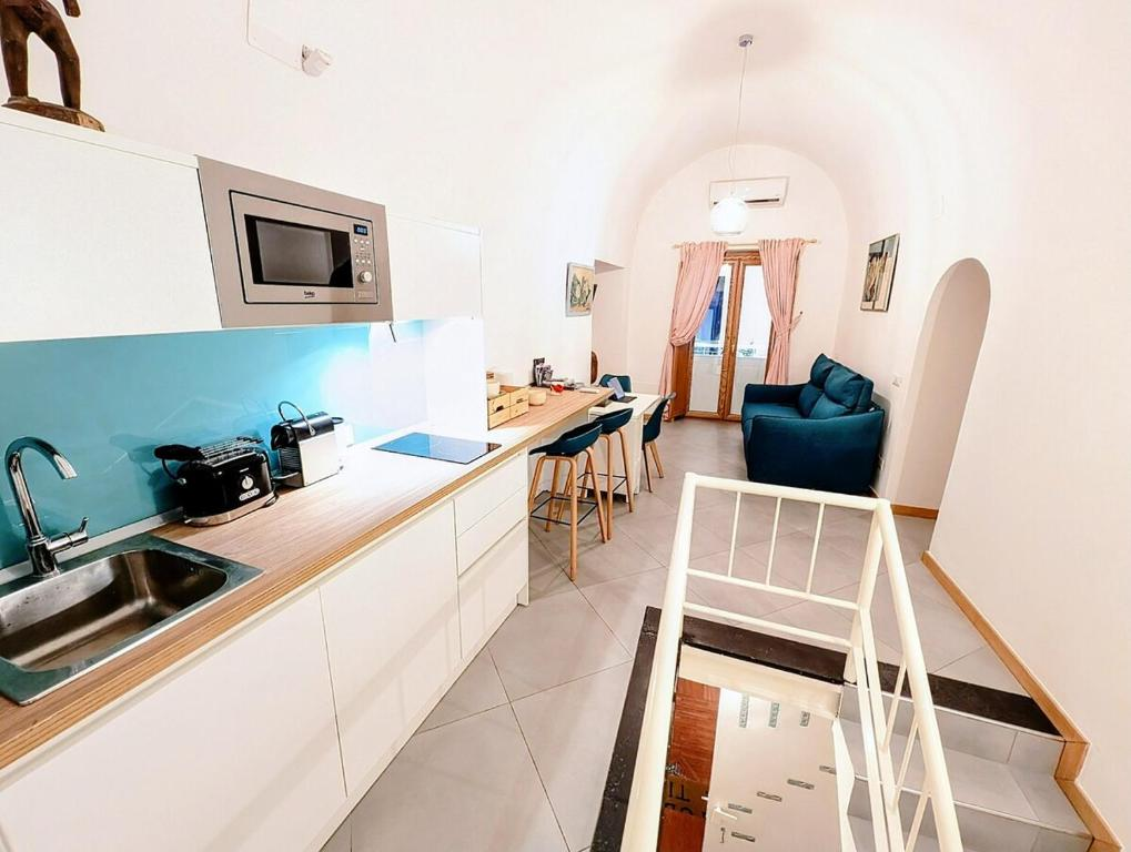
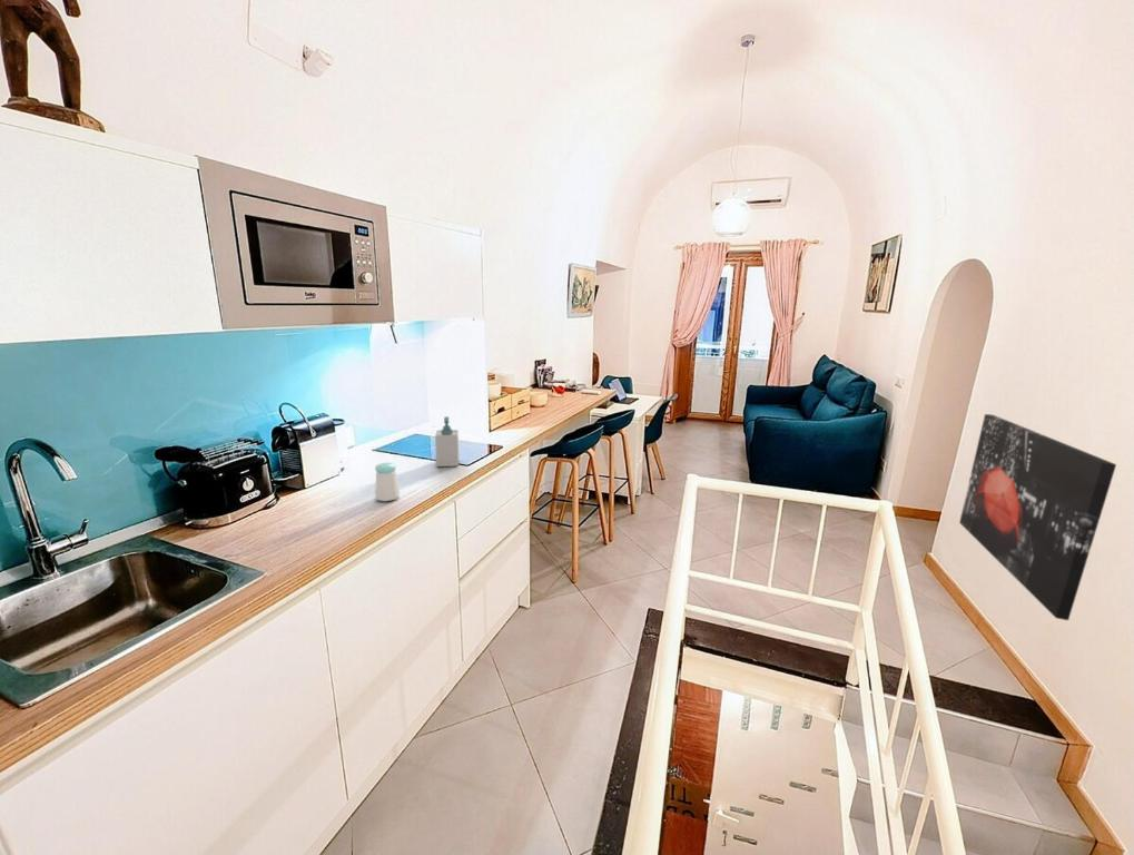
+ salt shaker (386, 481)
+ wall art (1019, 500)
+ soap bottle (446, 440)
